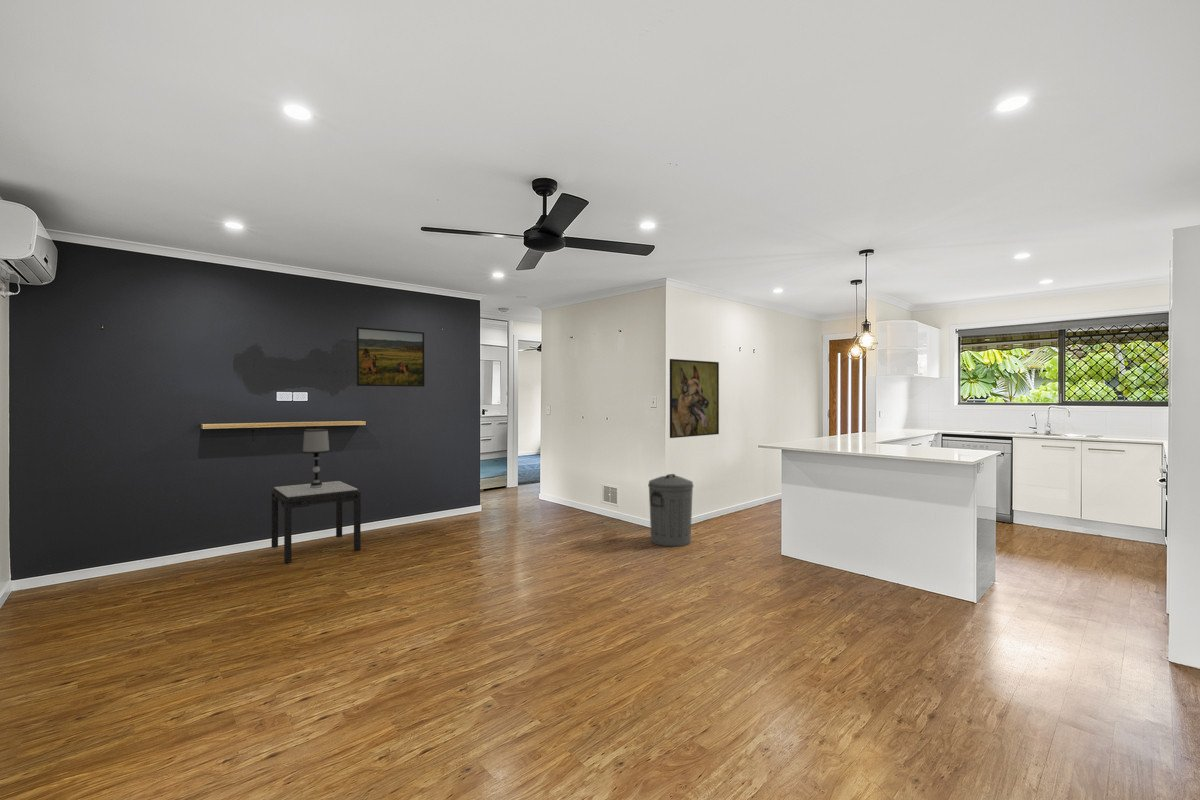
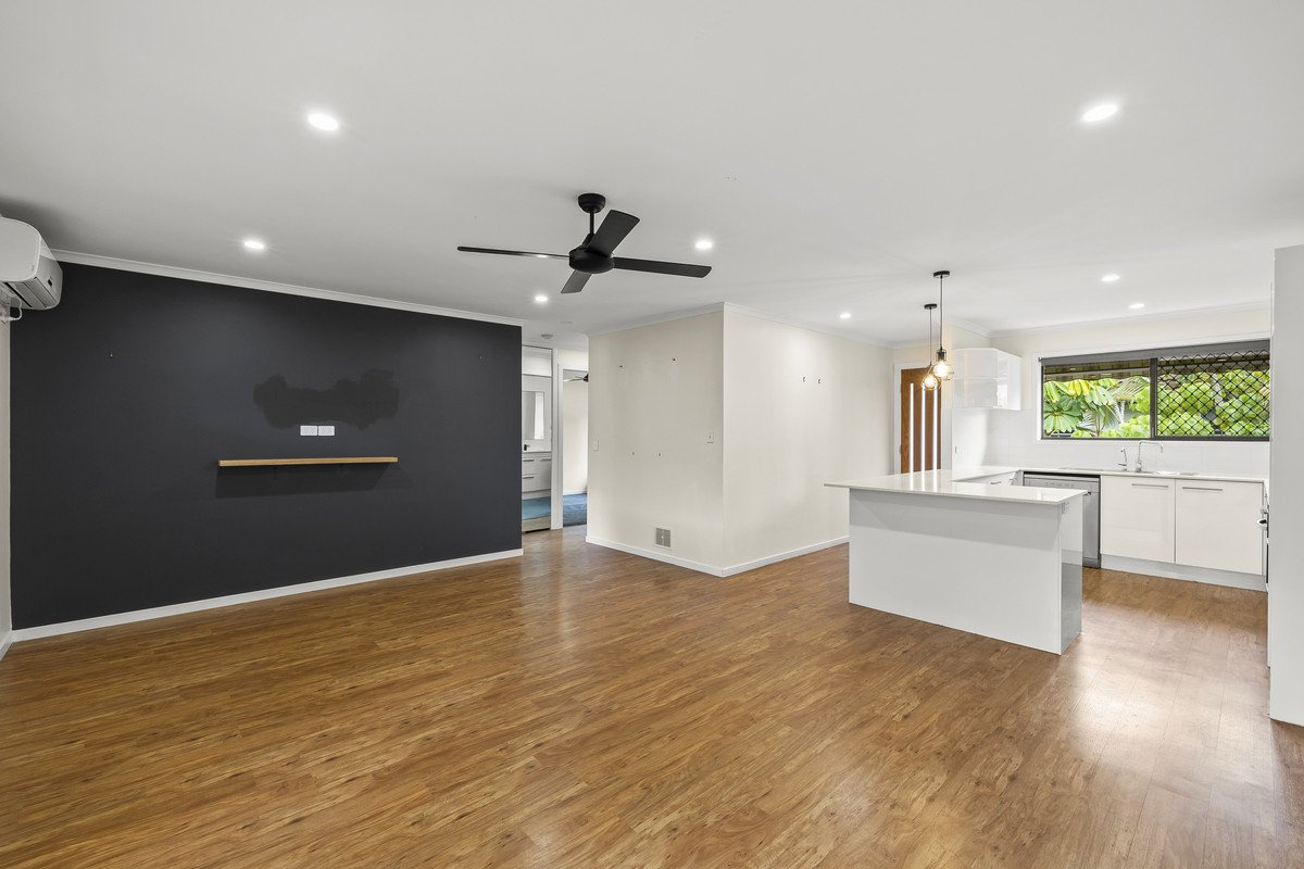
- side table (315, 504)
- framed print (695, 398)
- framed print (391, 358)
- table lamp (316, 458)
- trash can (670, 507)
